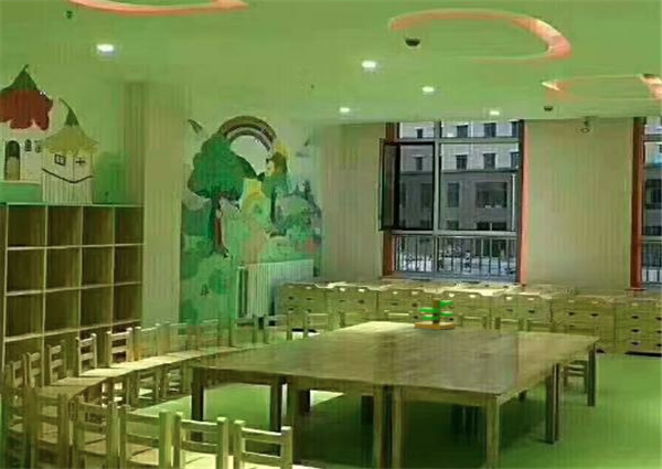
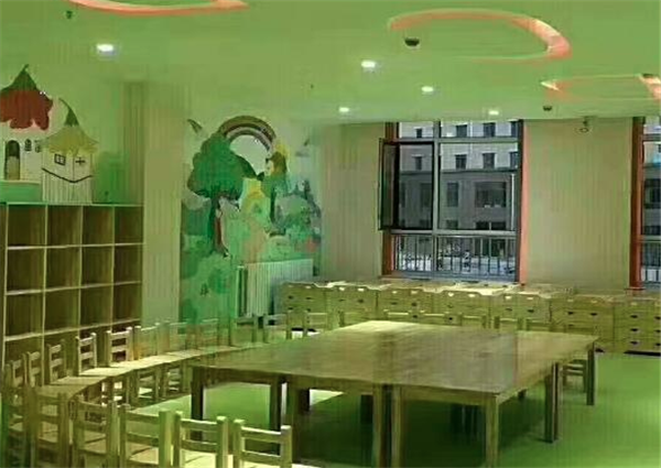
- toy tree (435, 313)
